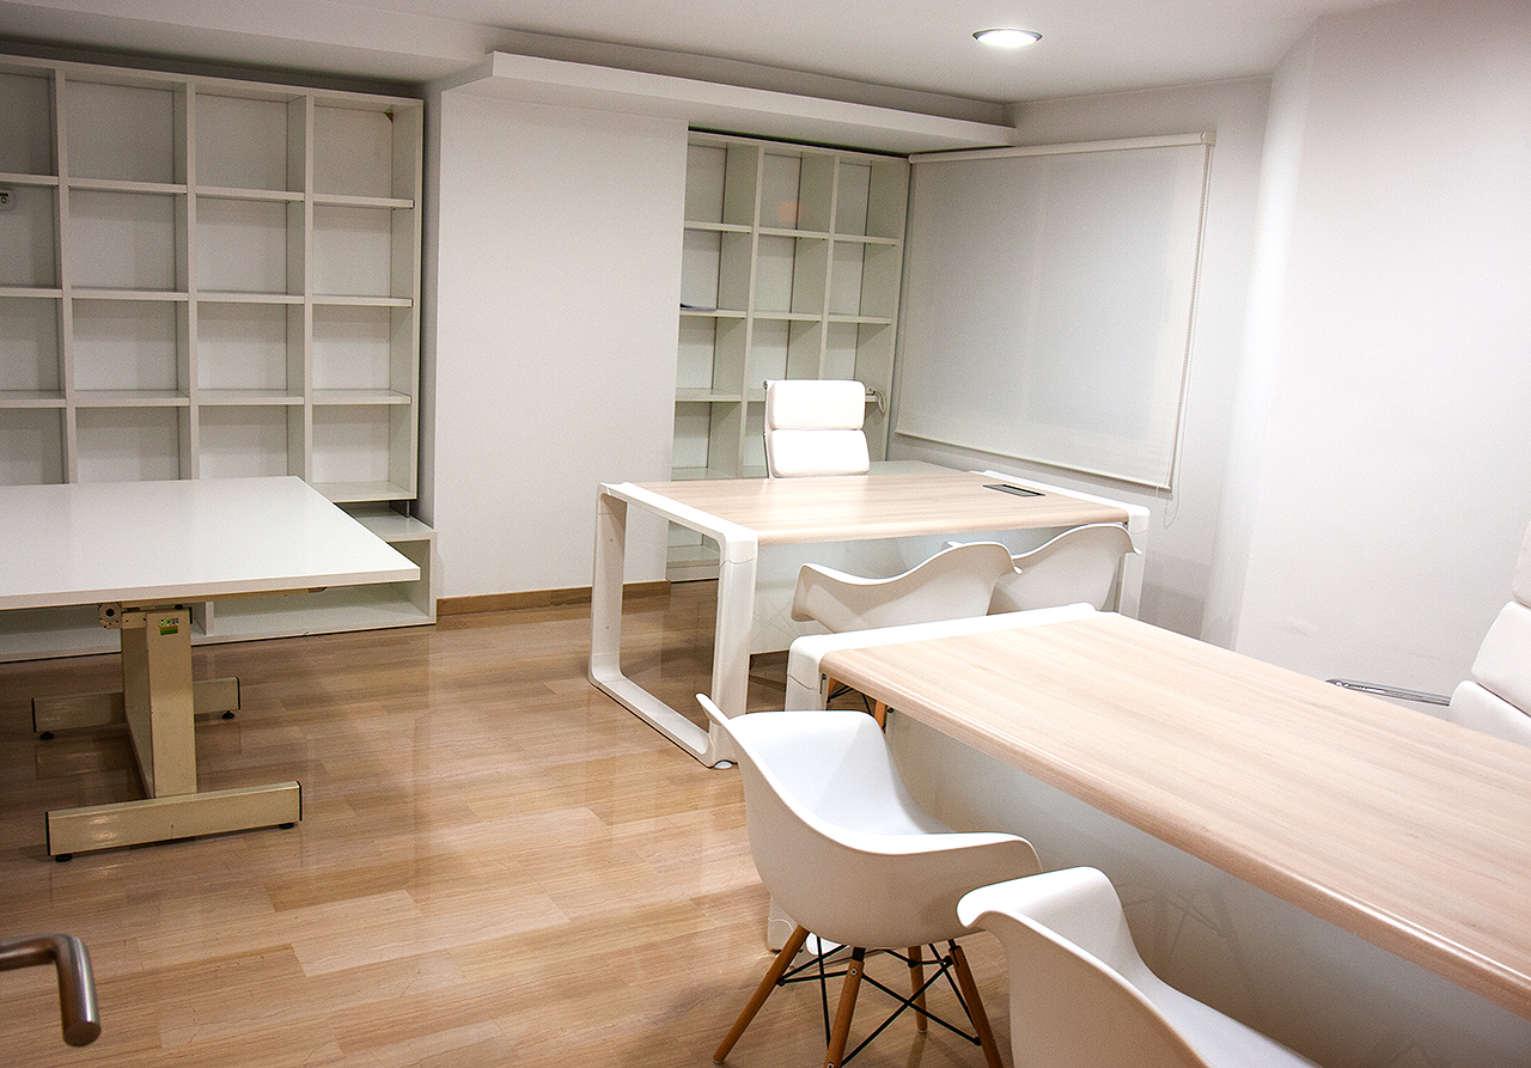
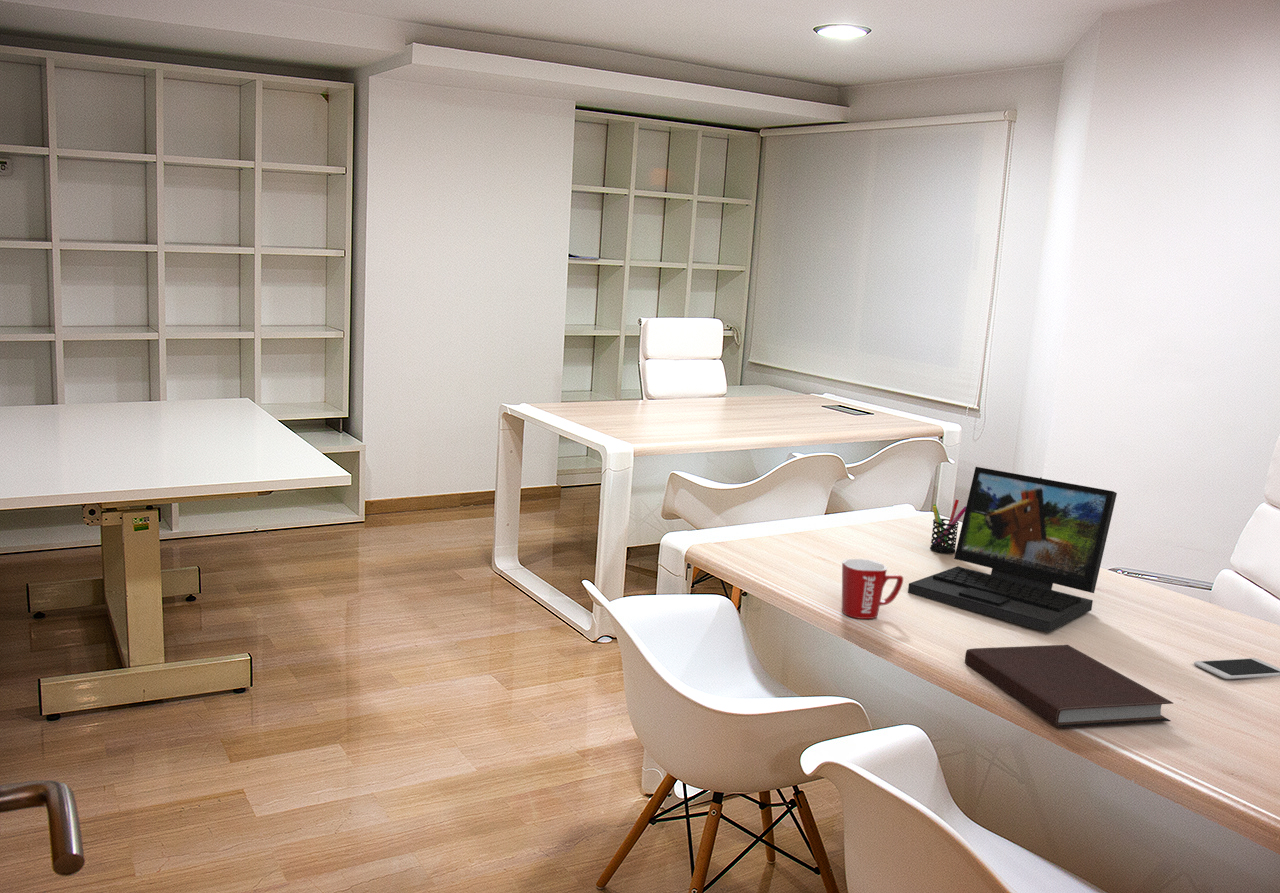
+ notebook (1062, 682)
+ smartphone (1241, 668)
+ mug (871, 589)
+ laptop (1011, 541)
+ pen holder (944, 524)
